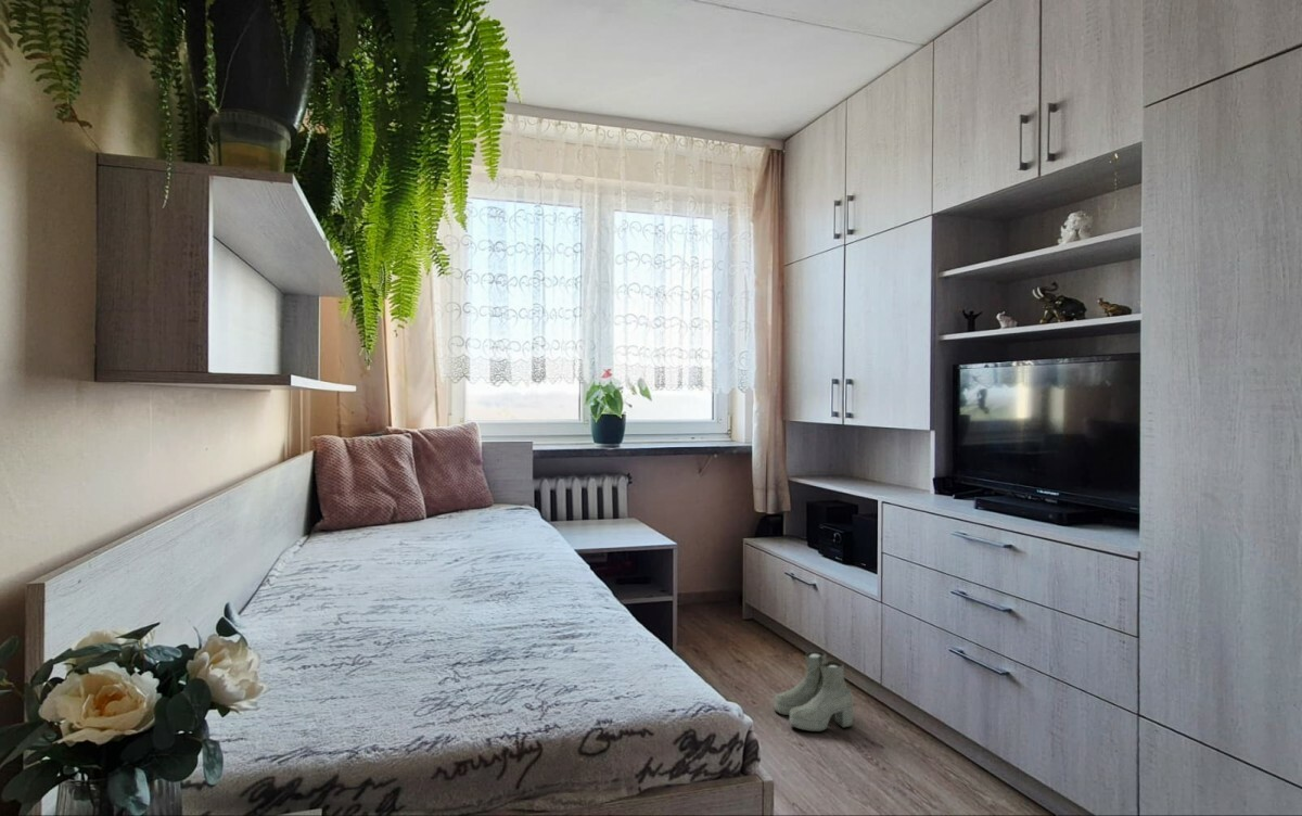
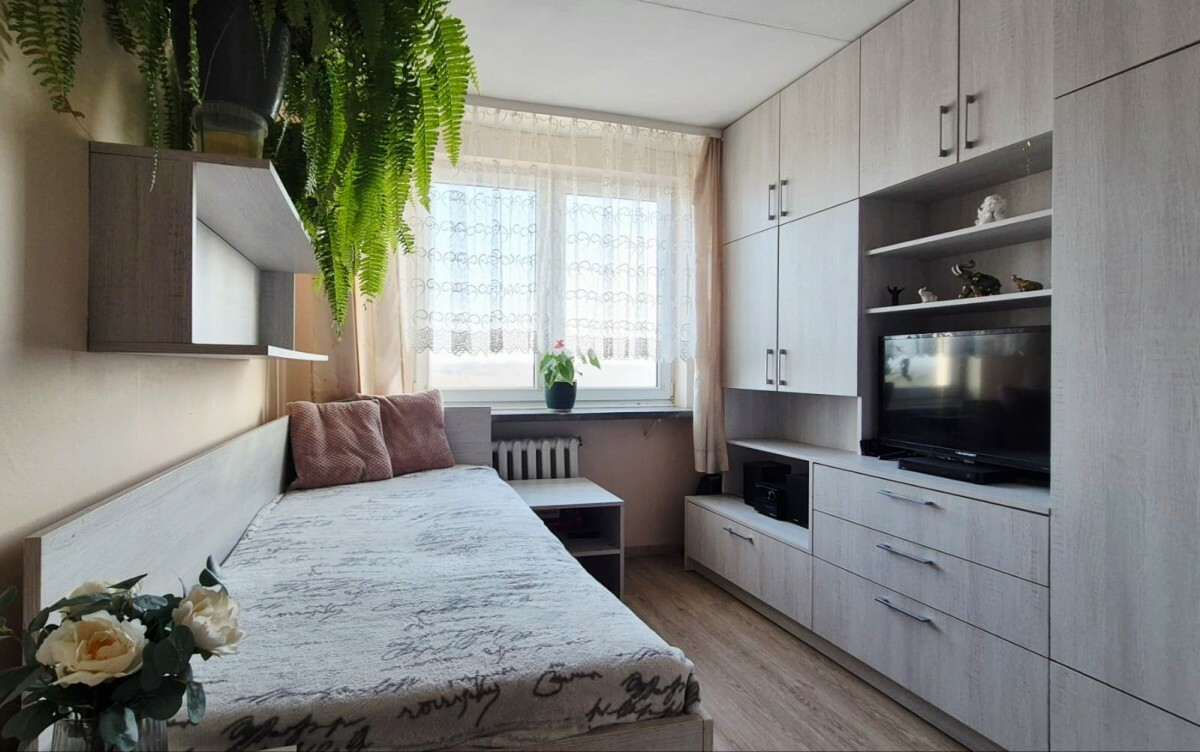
- boots (813, 688)
